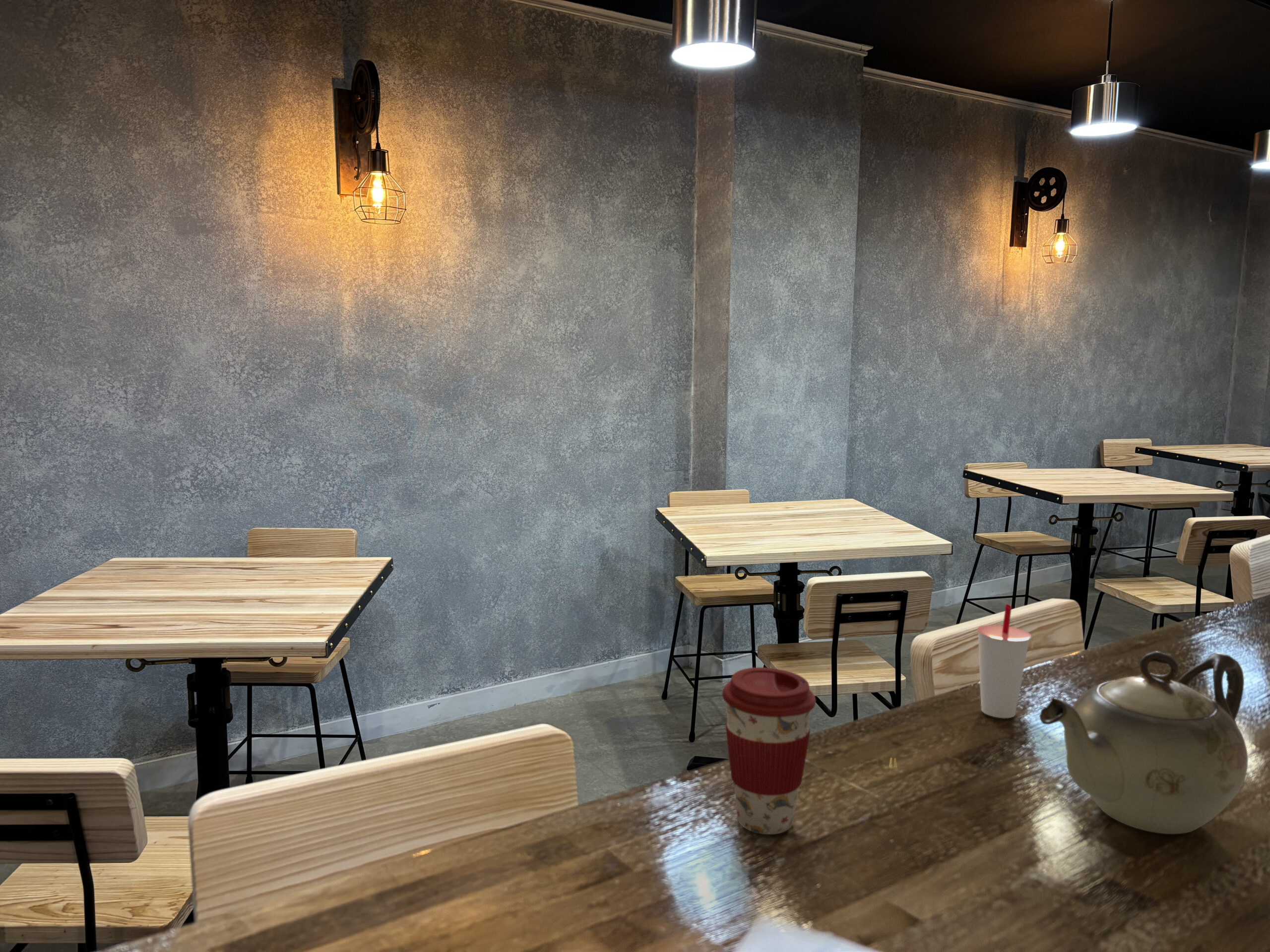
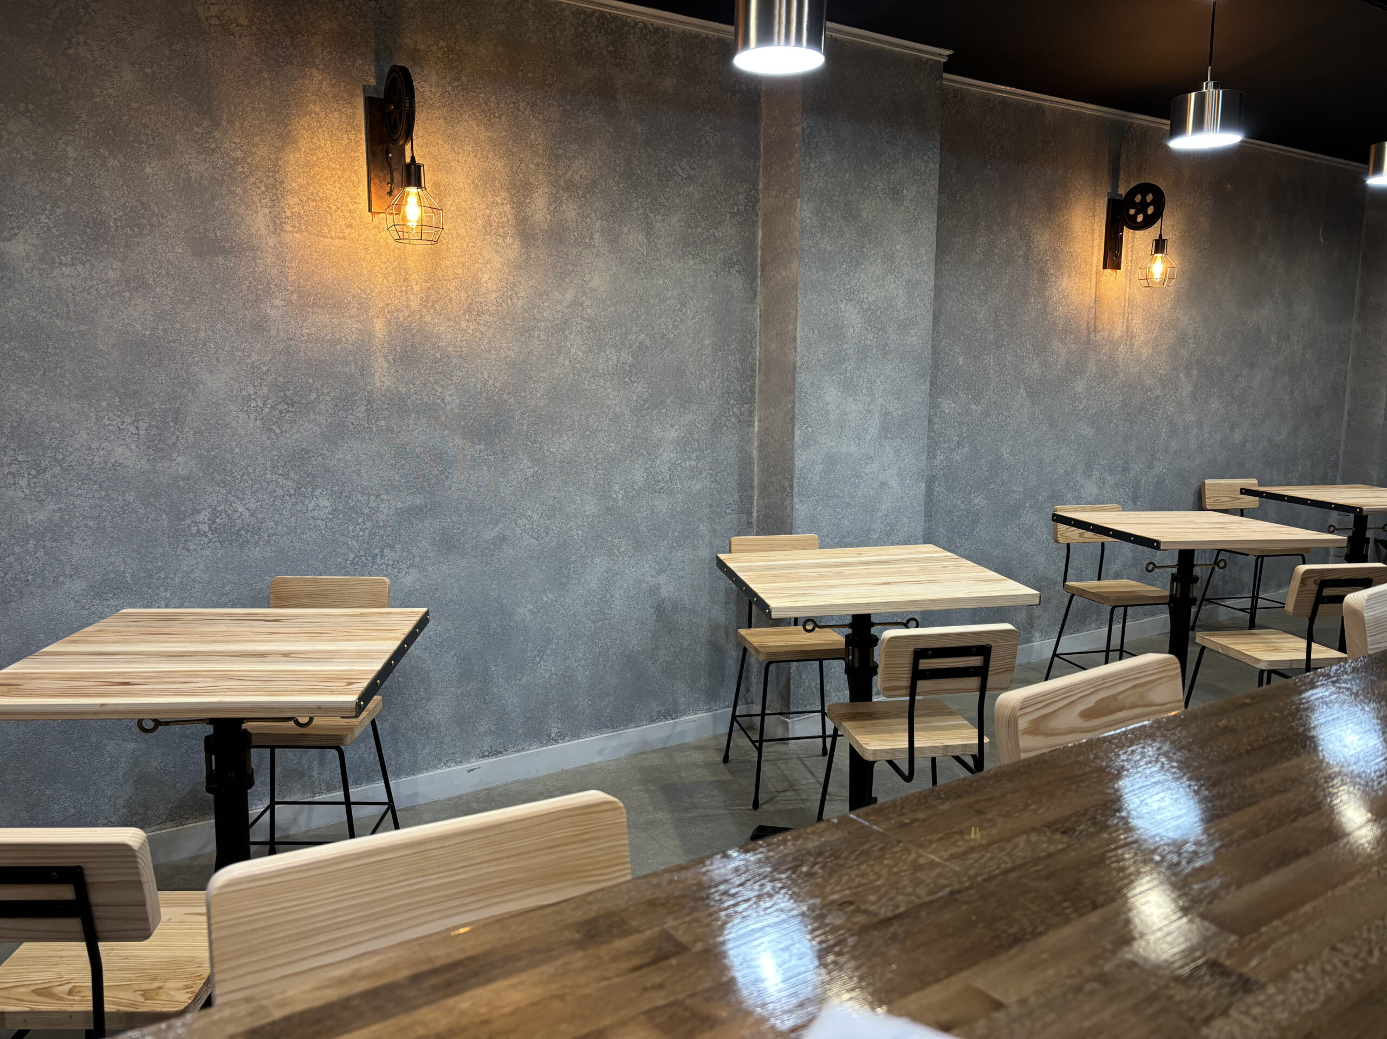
- coffee cup (766, 751)
- teapot (1143, 735)
- cup (1002, 658)
